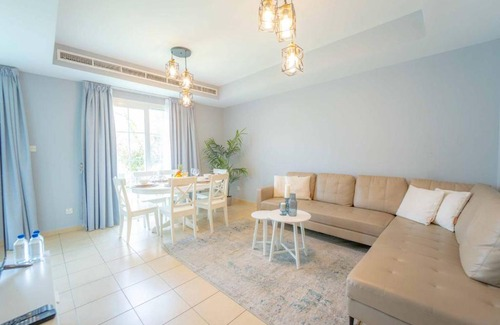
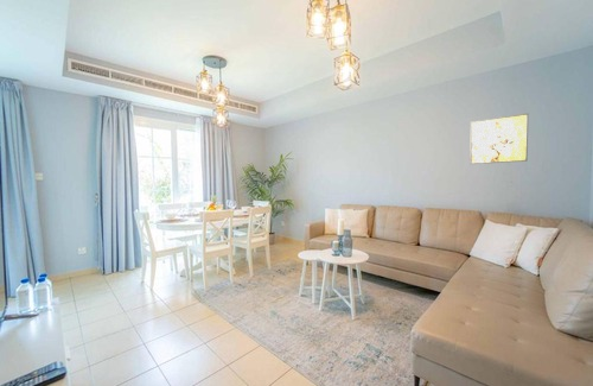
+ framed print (497, 140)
